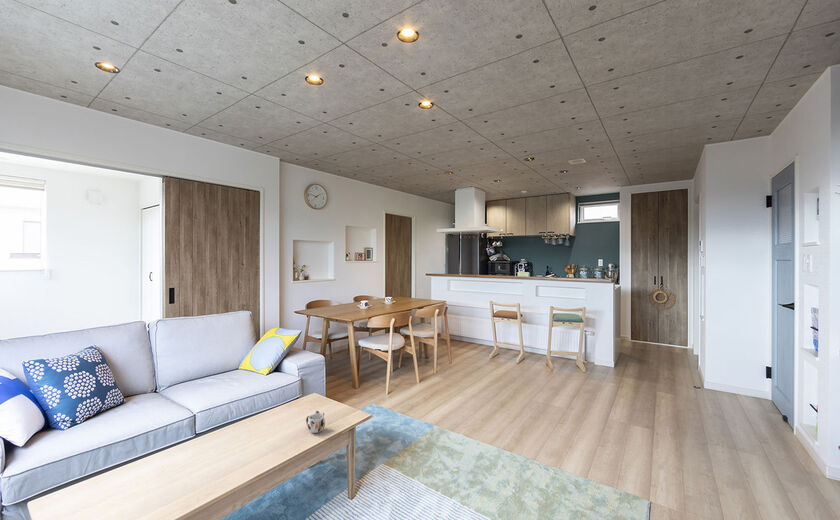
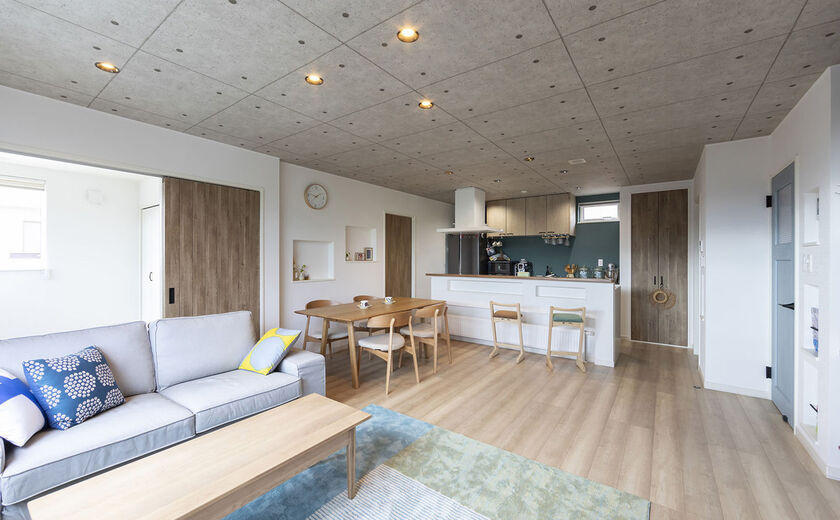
- mug (314, 421)
